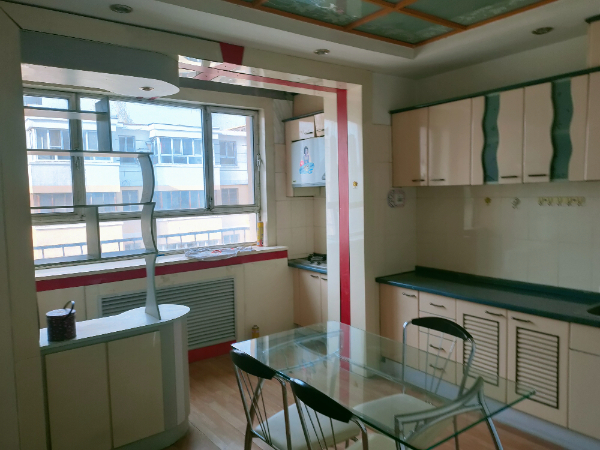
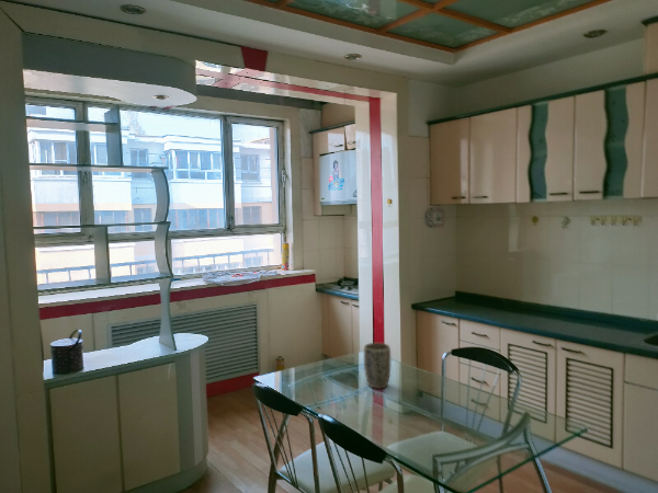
+ plant pot (377, 365)
